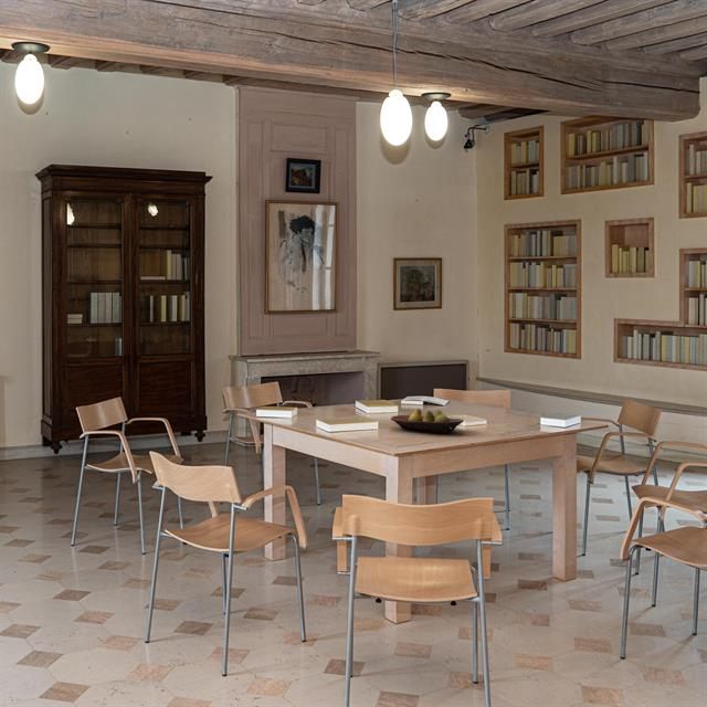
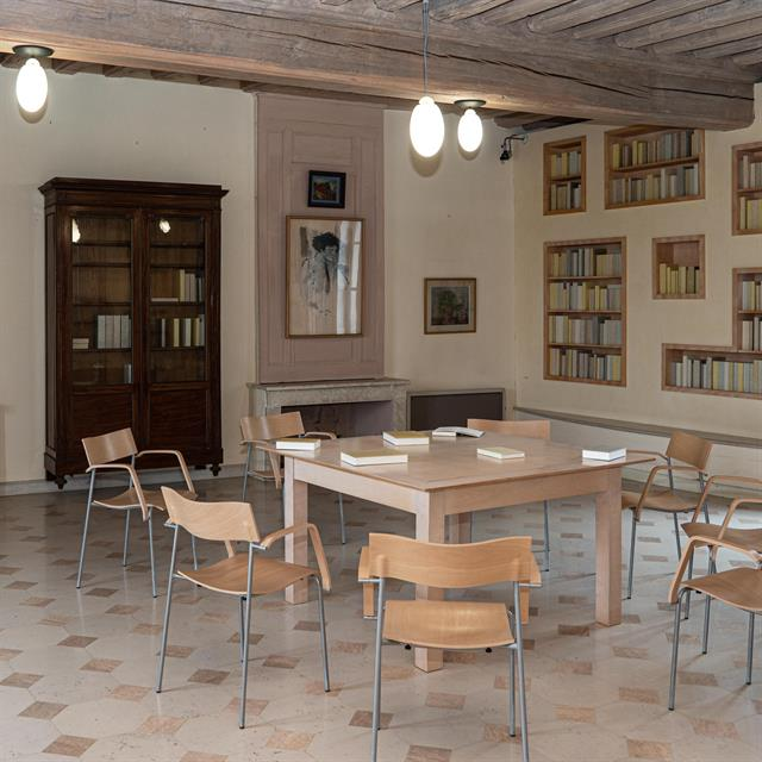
- fruit bowl (426, 420)
